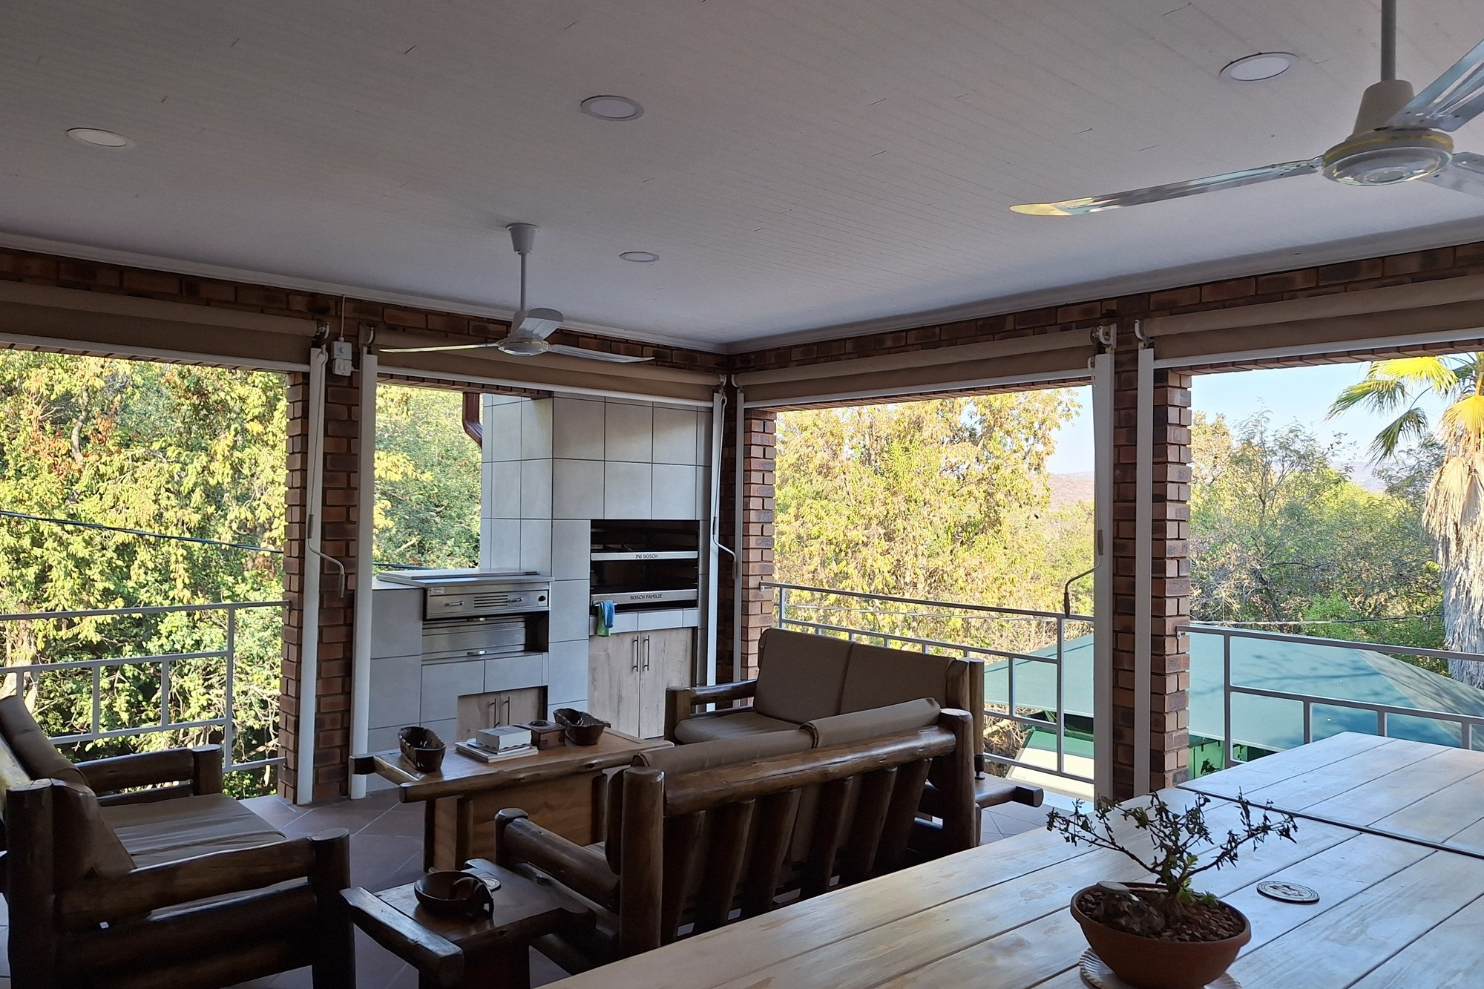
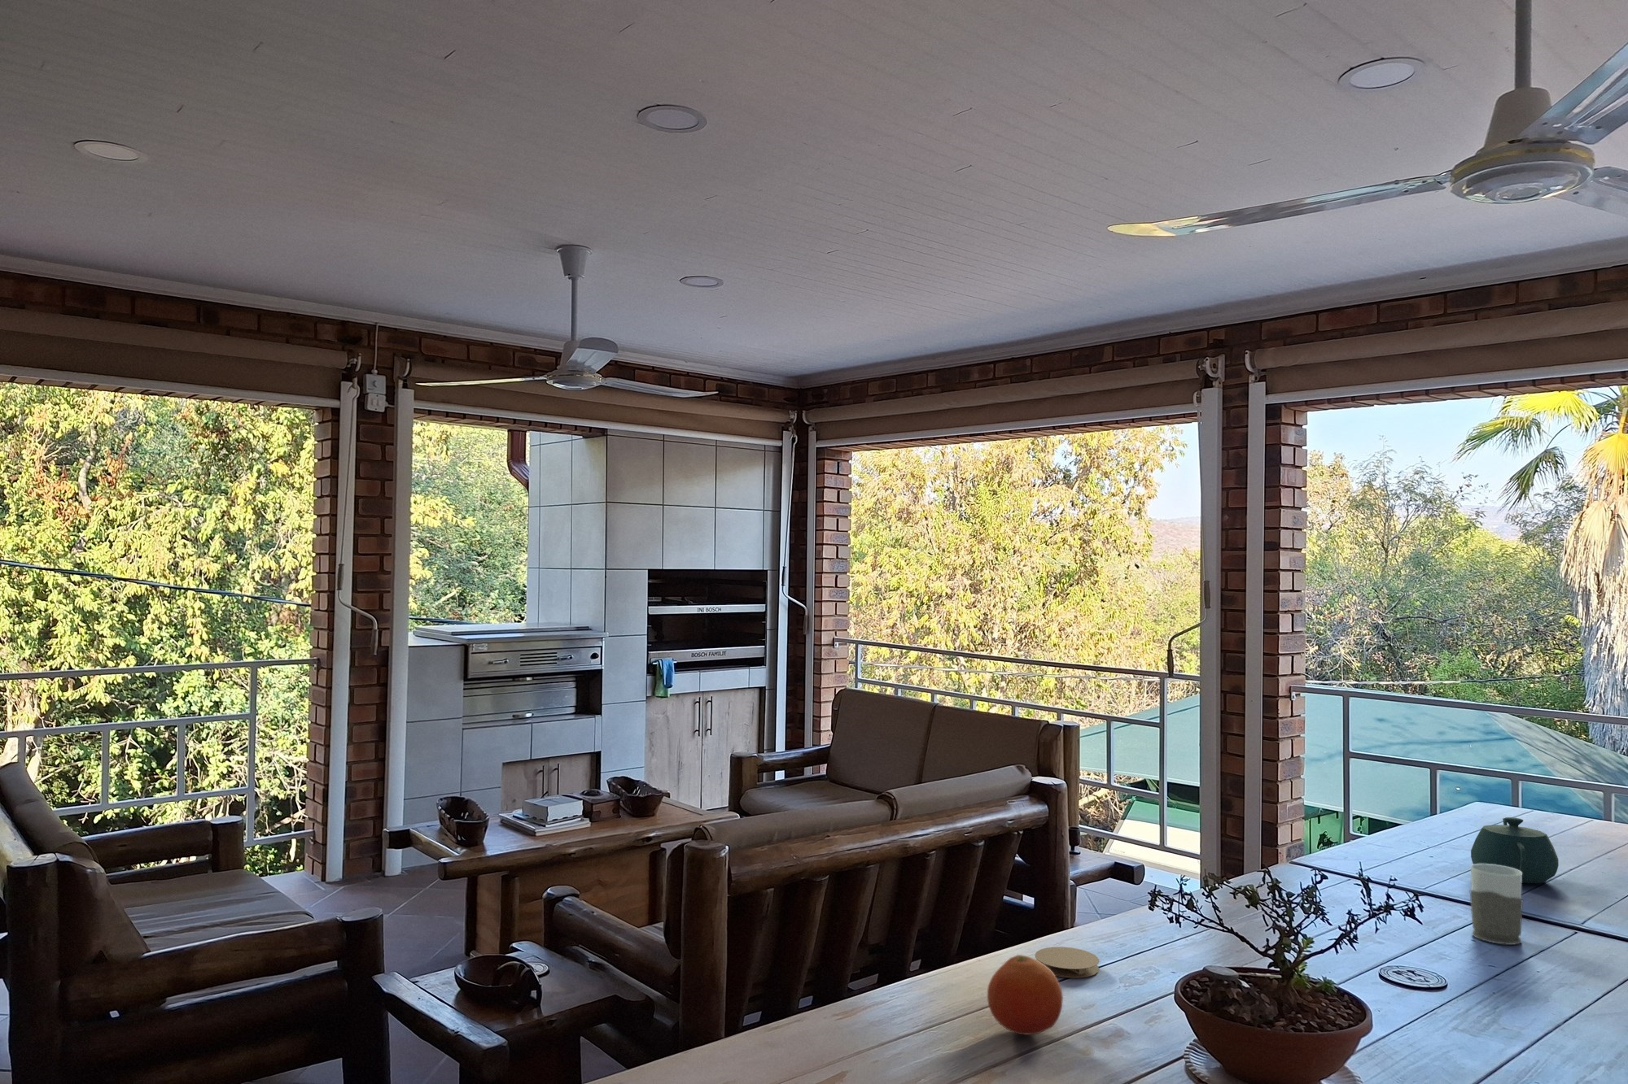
+ coaster (1066, 962)
+ teapot (1513, 847)
+ fruit (1024, 994)
+ mug (1498, 900)
